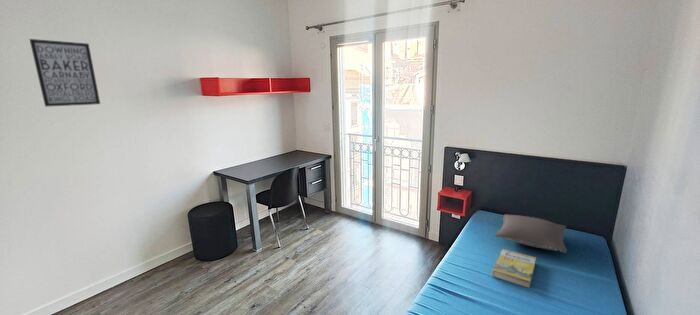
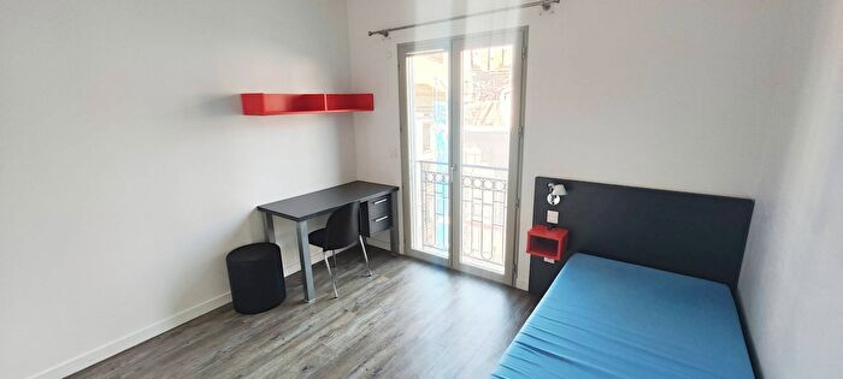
- wall art (67, 74)
- book (514, 266)
- pillow (531, 231)
